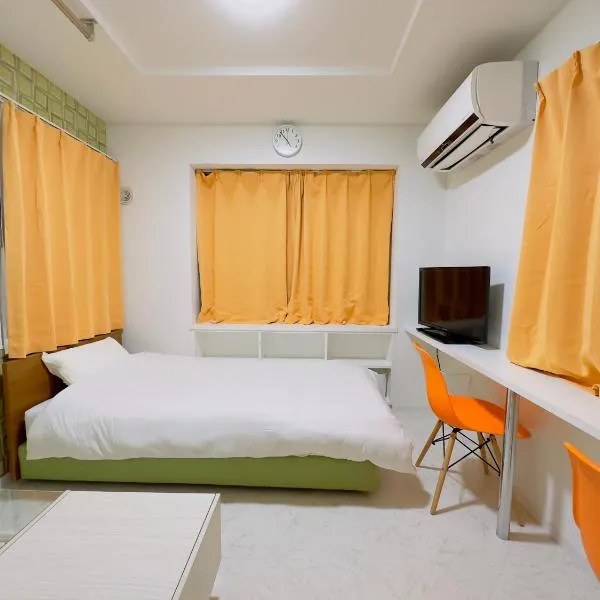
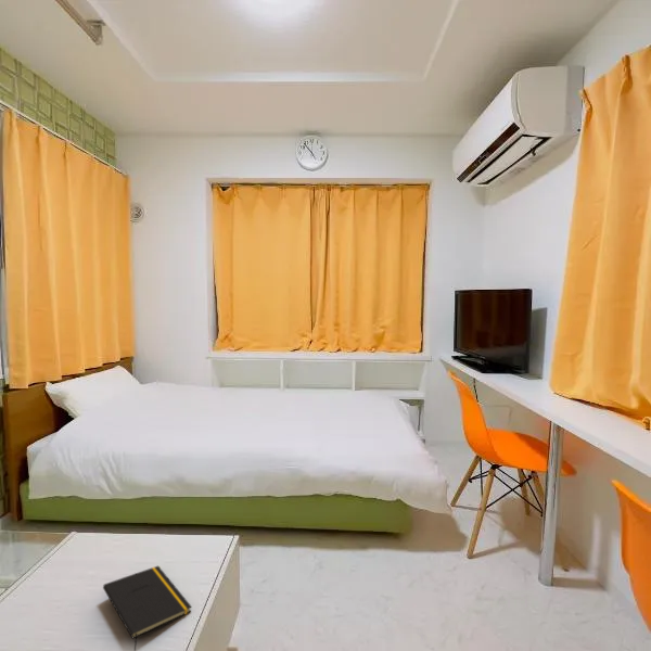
+ notepad (146, 597)
